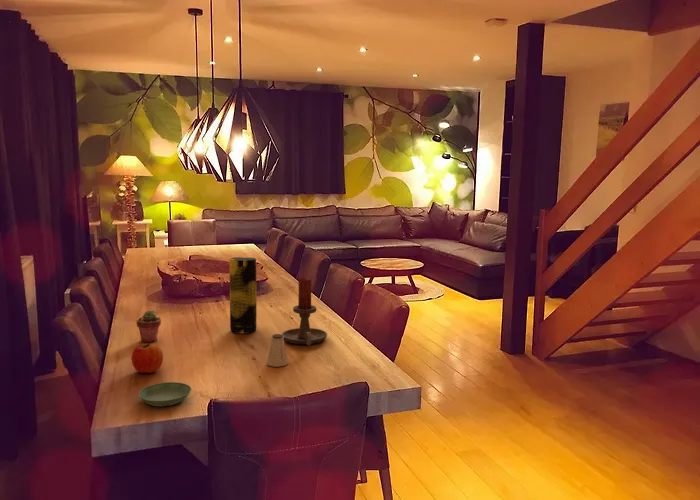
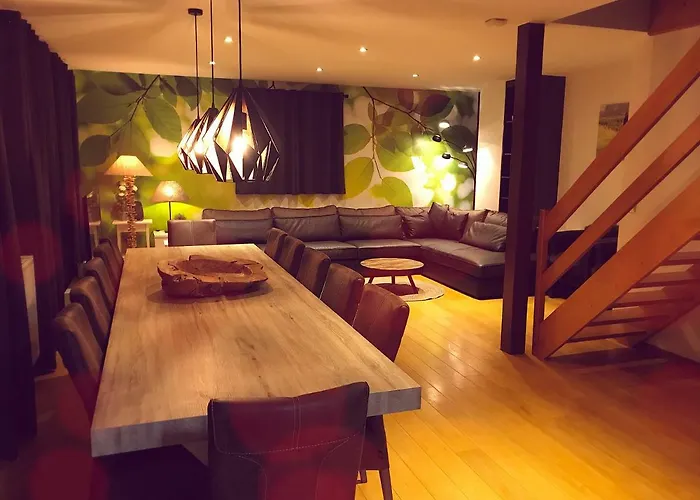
- saltshaker (277, 349)
- saucer (165, 395)
- apple (147, 356)
- potted succulent (149, 325)
- candle holder (305, 309)
- vase (243, 294)
